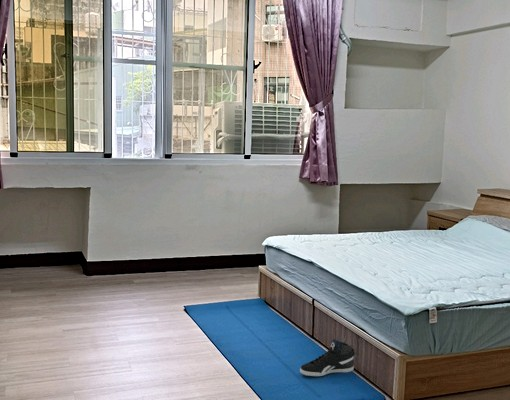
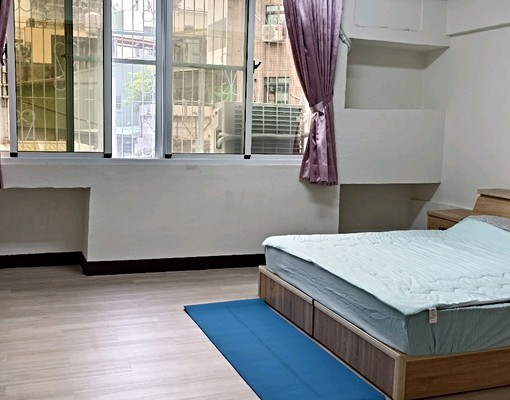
- sneaker (326, 355)
